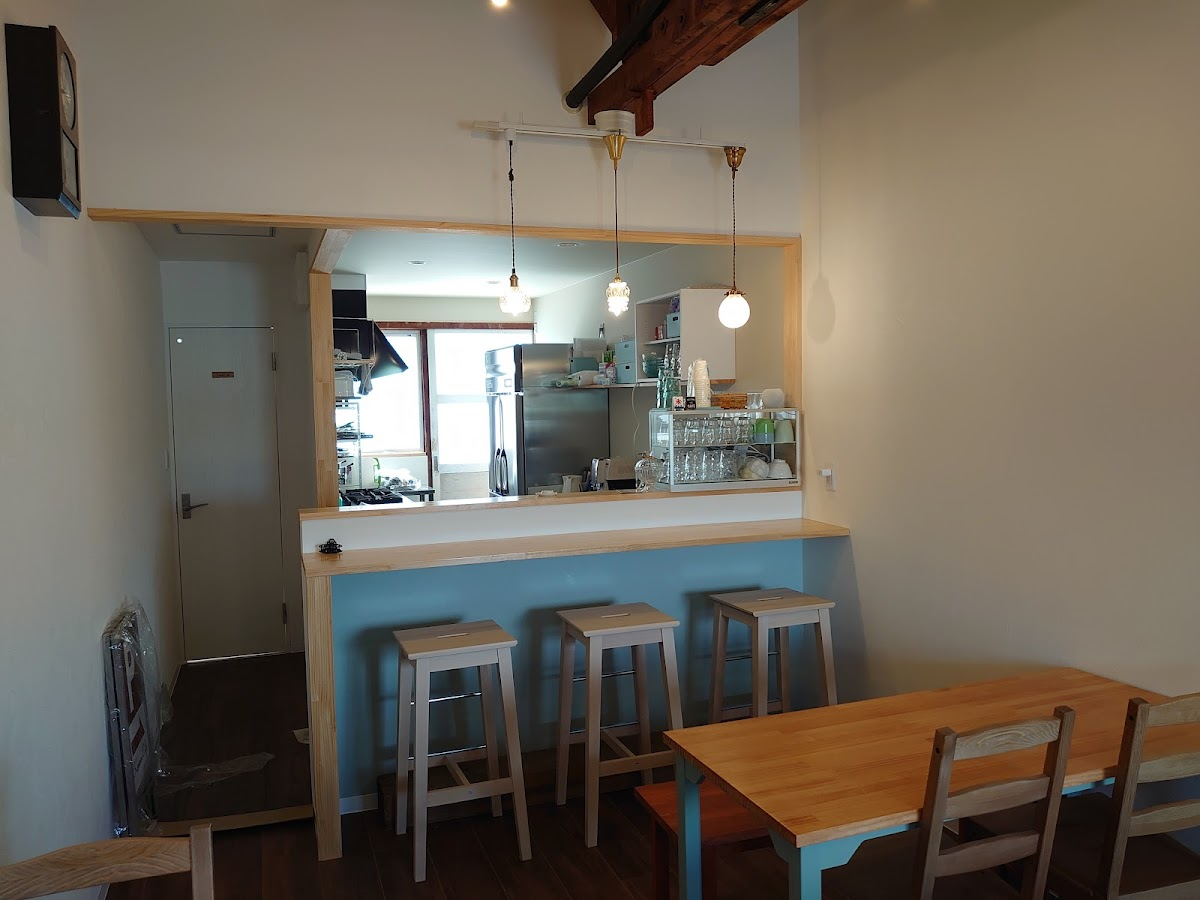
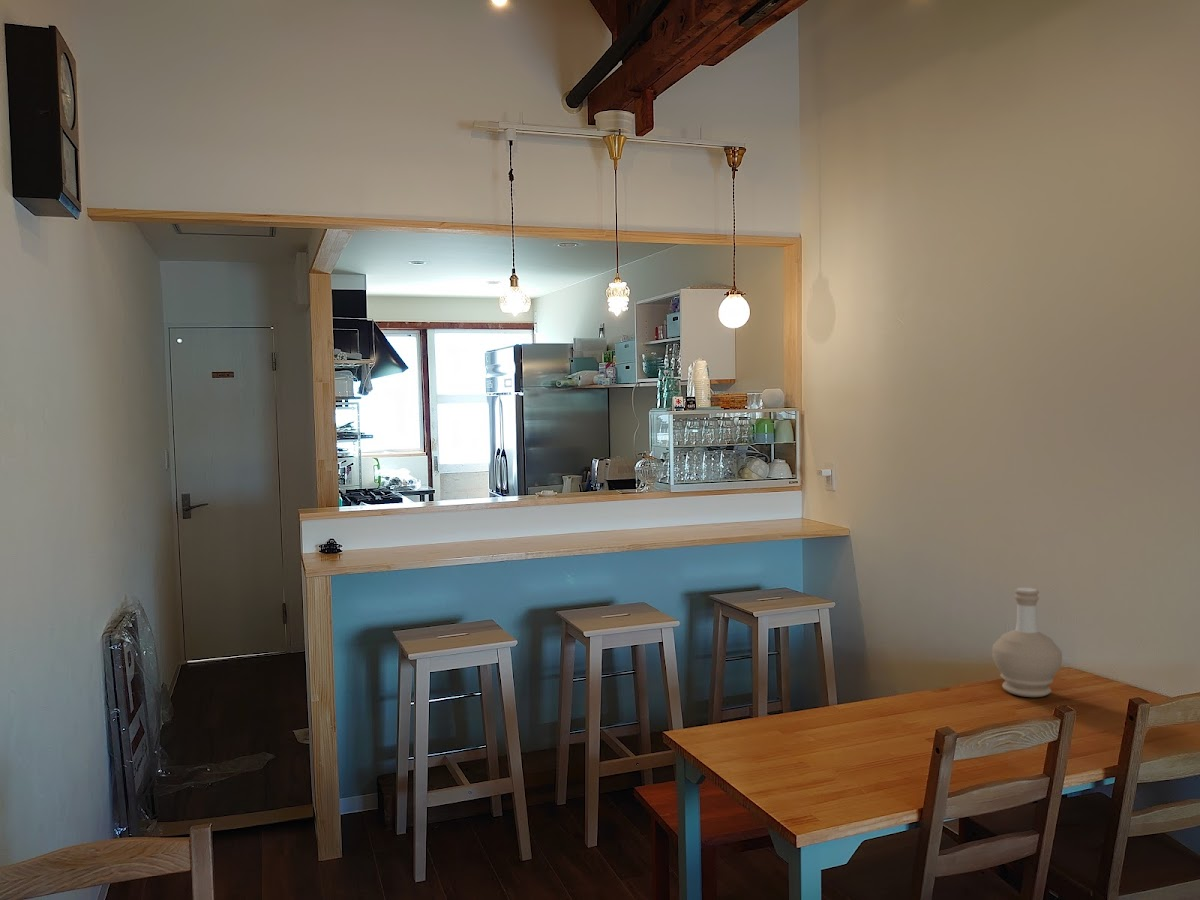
+ bottle (1026, 640)
